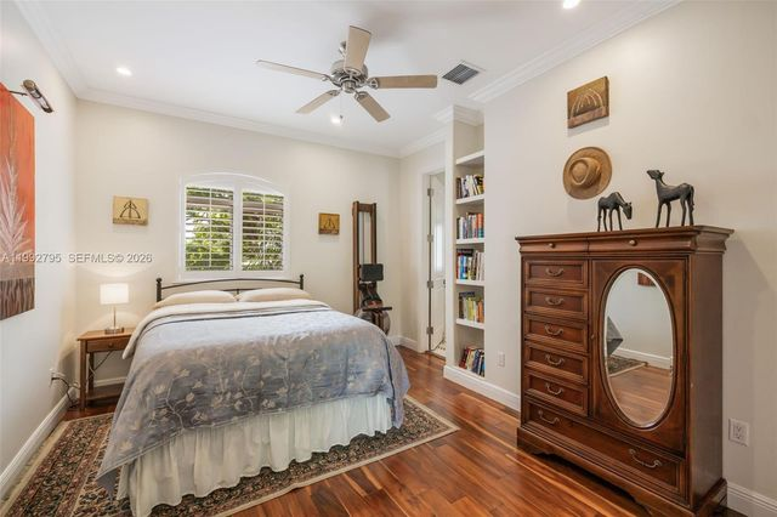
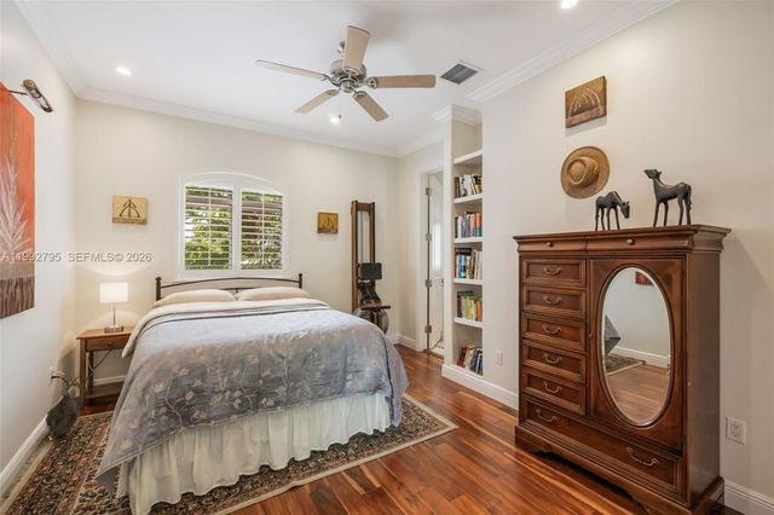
+ backpack (67, 406)
